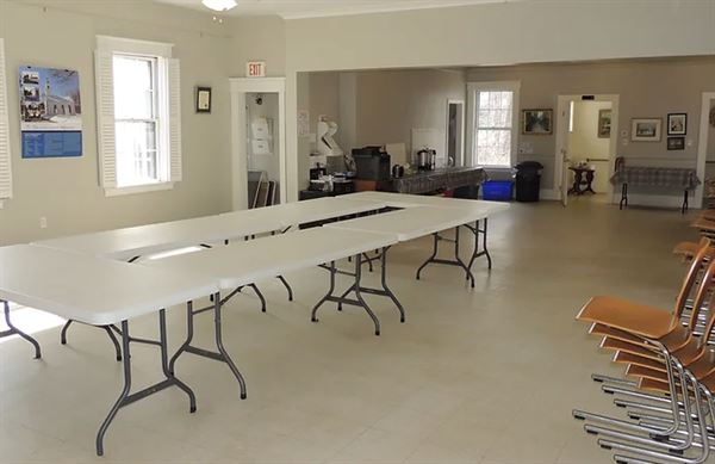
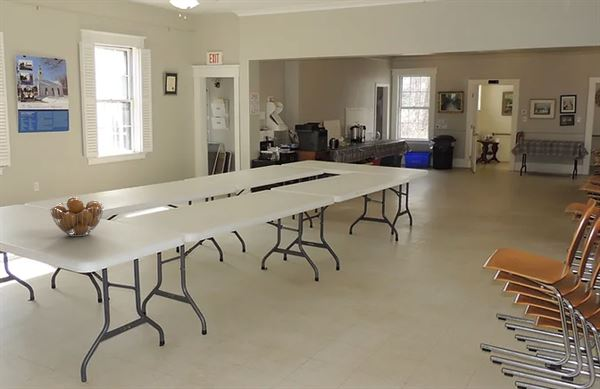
+ fruit basket (77, 216)
